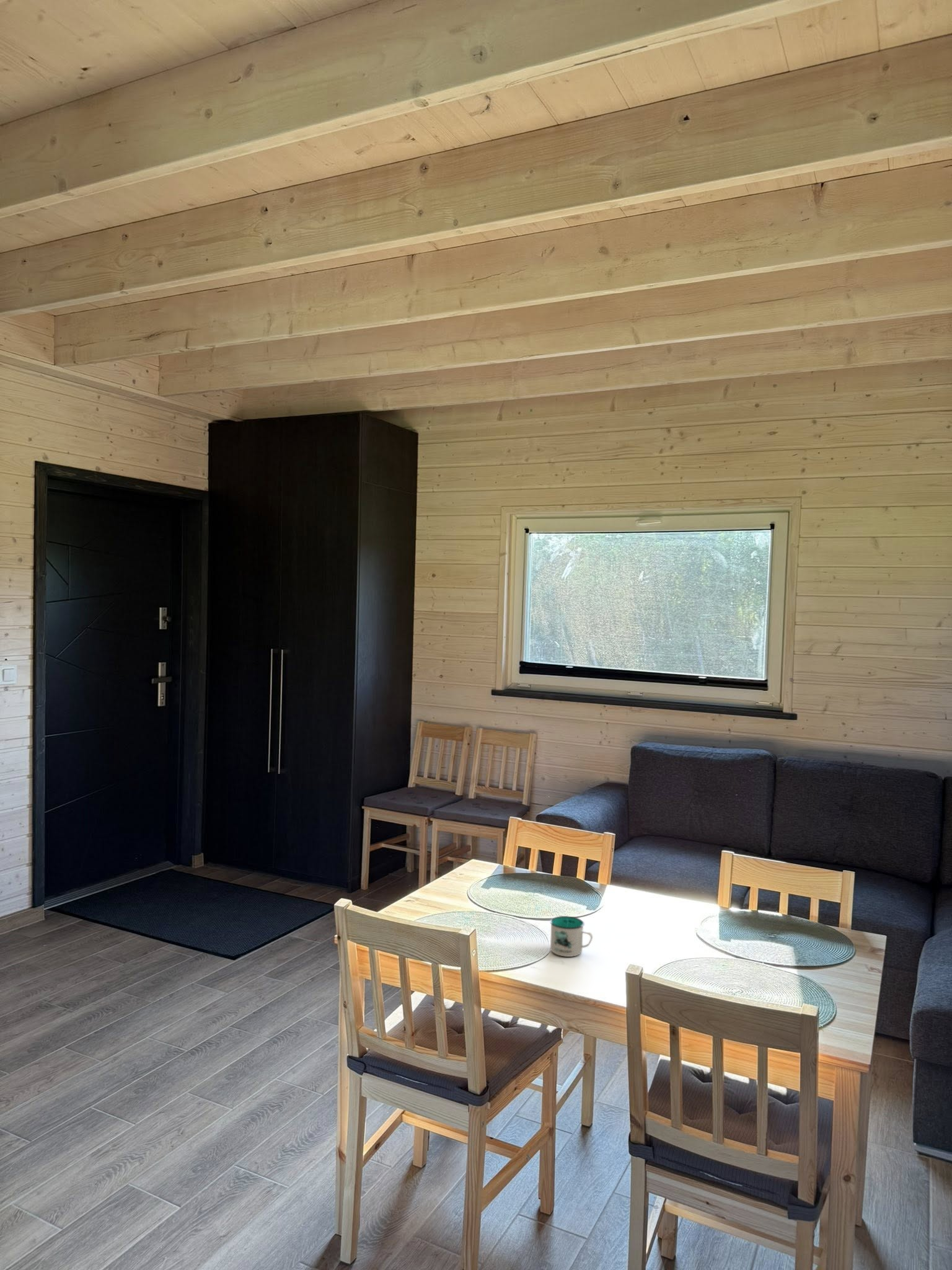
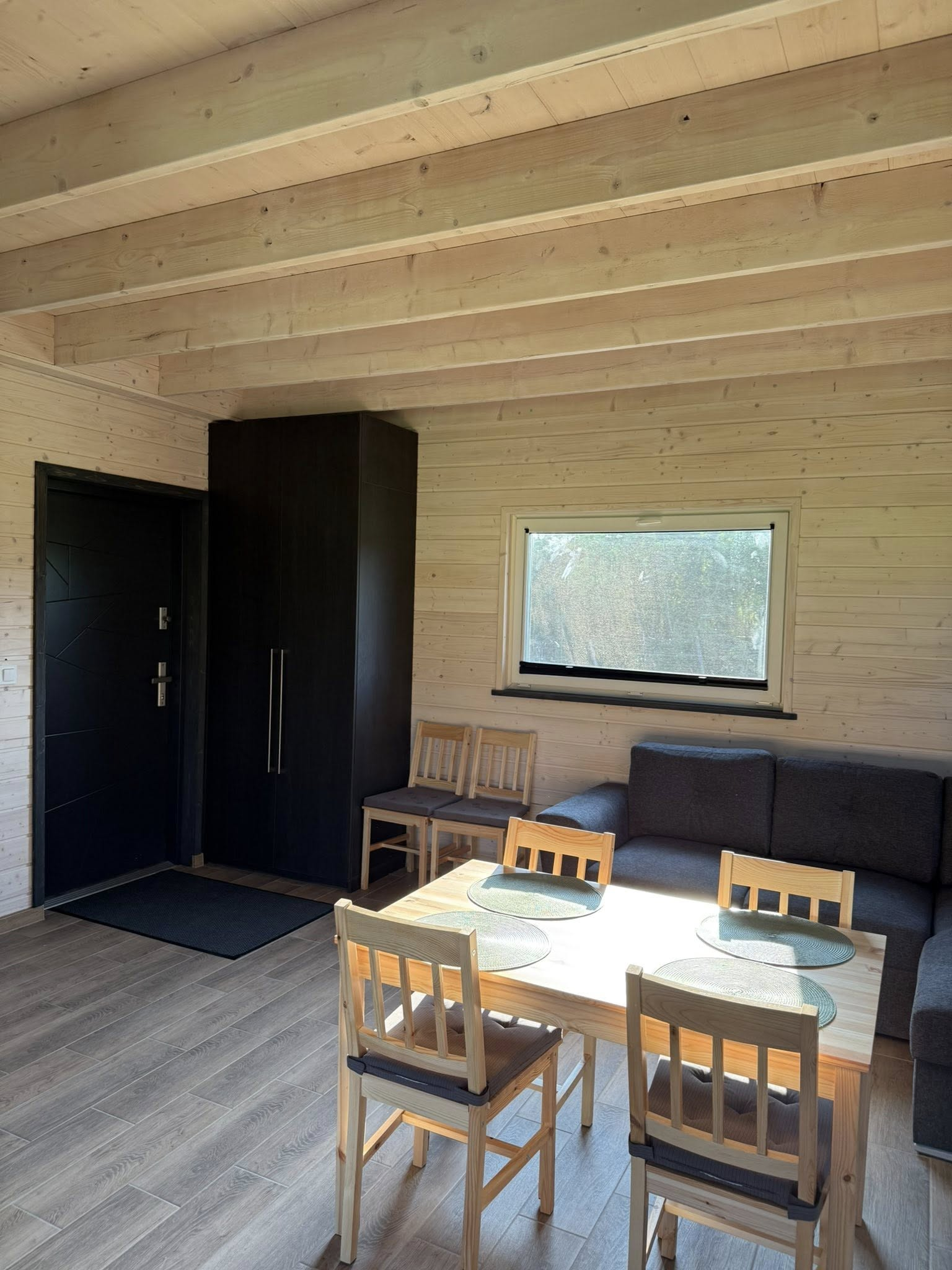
- mug (571, 937)
